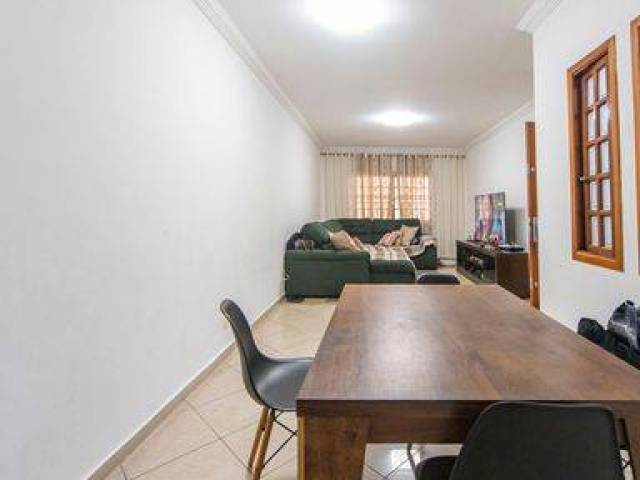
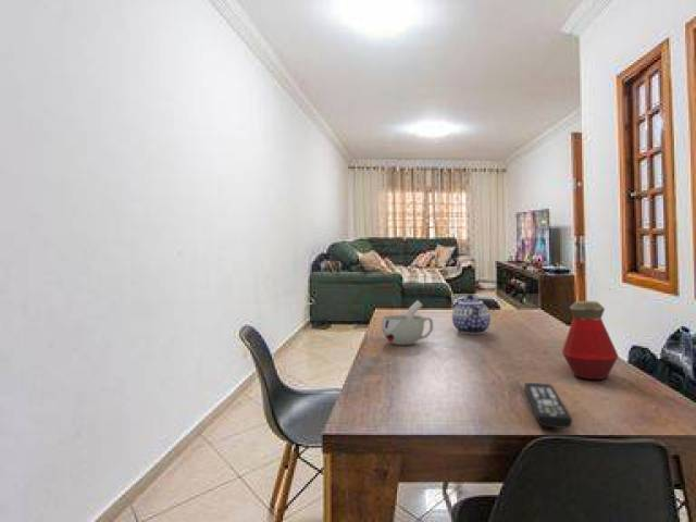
+ bottle (588, 338)
+ teapot (471, 313)
+ remote control (545, 402)
+ cup (408, 322)
